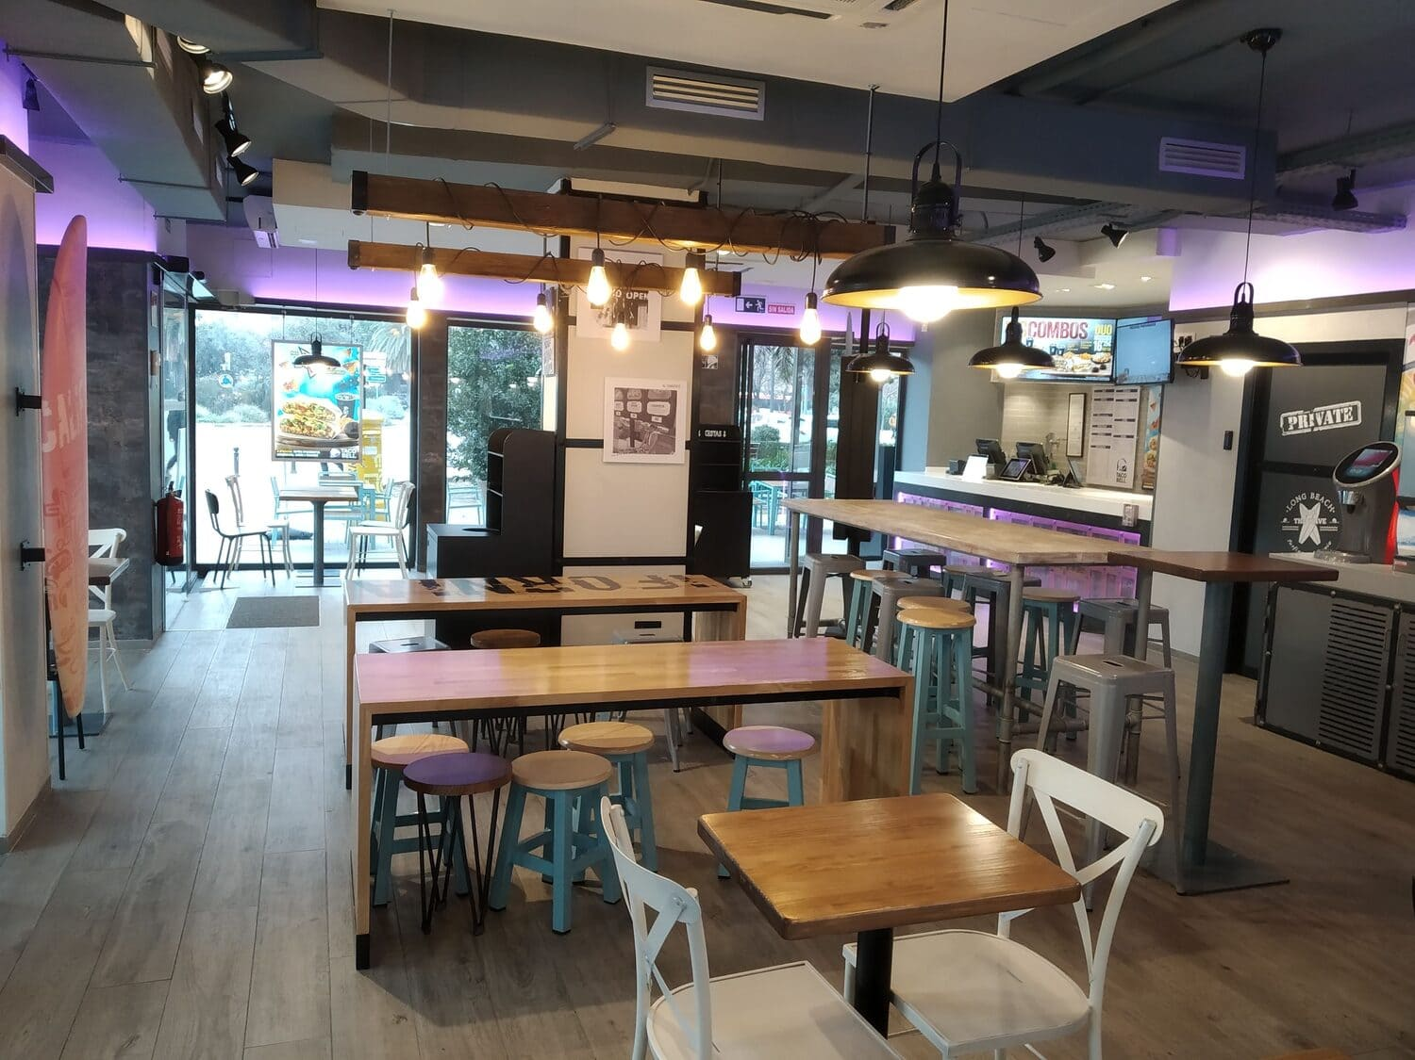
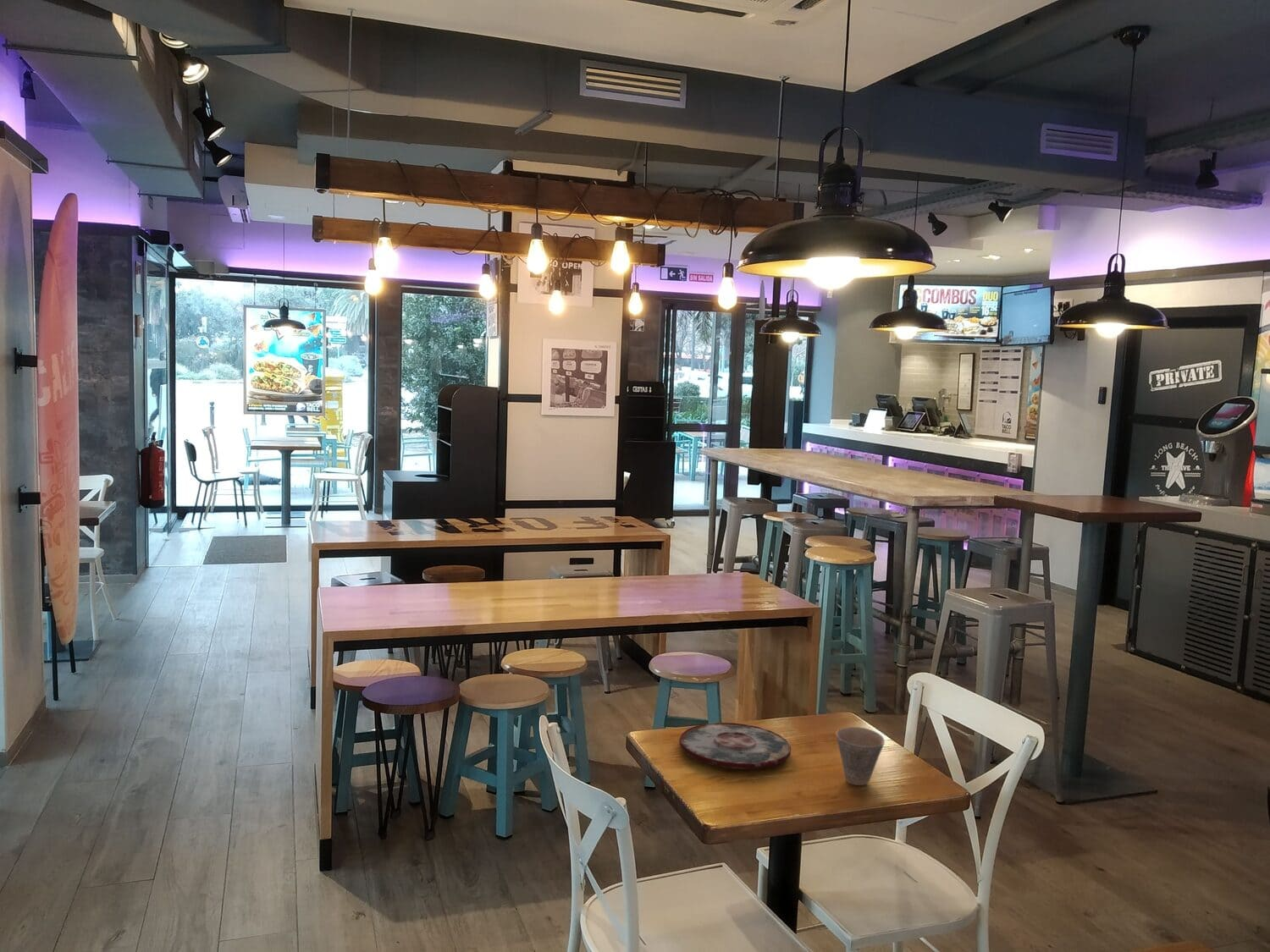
+ cup (859, 758)
+ plate (734, 745)
